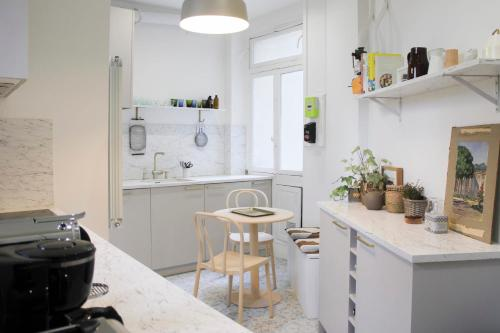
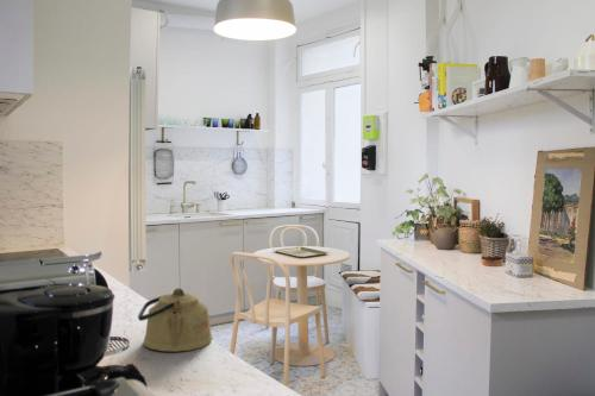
+ kettle (176, 315)
